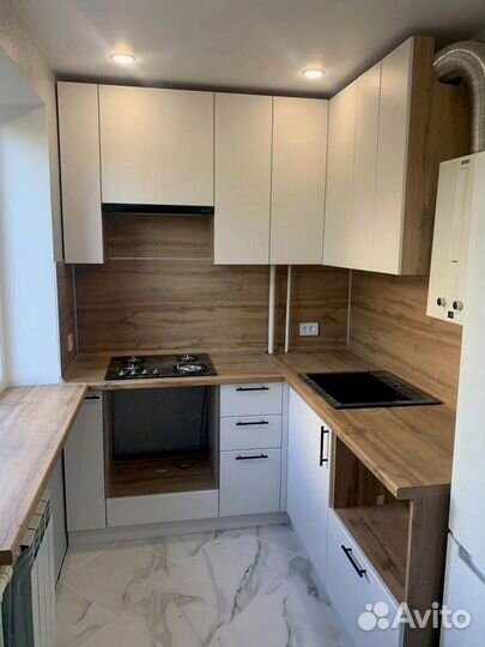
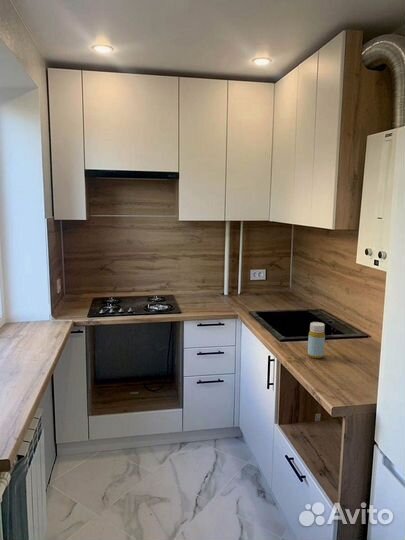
+ bottle (316, 340)
